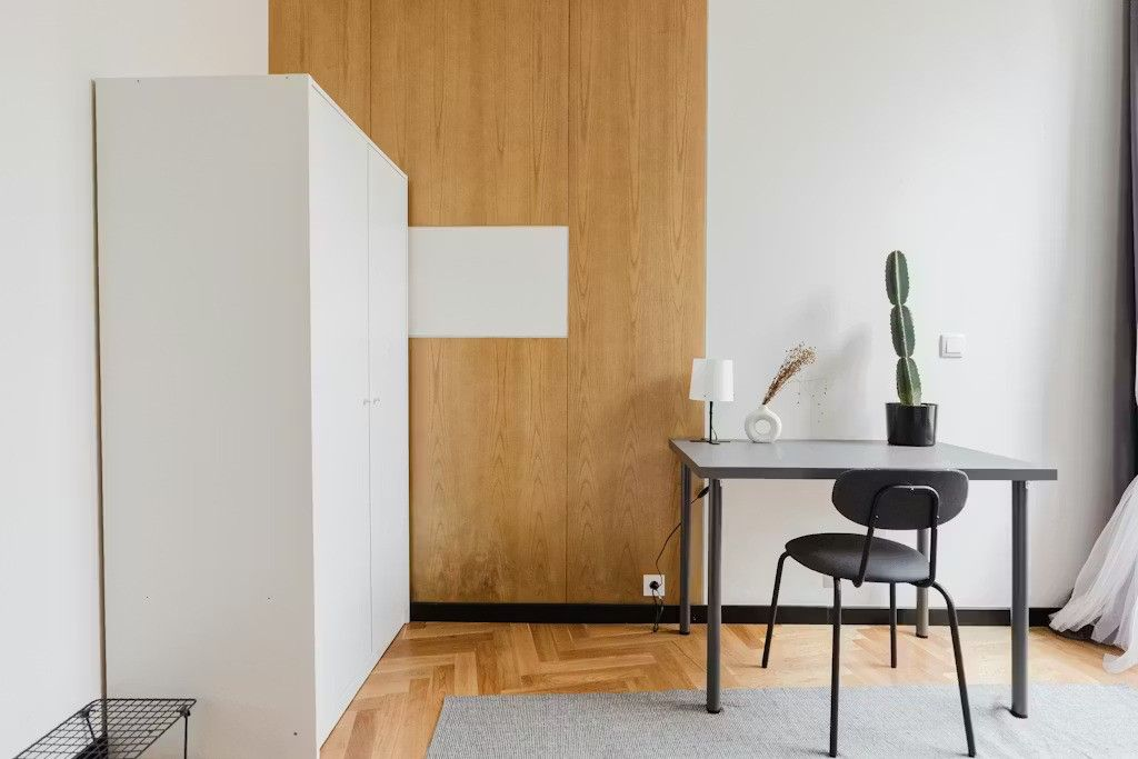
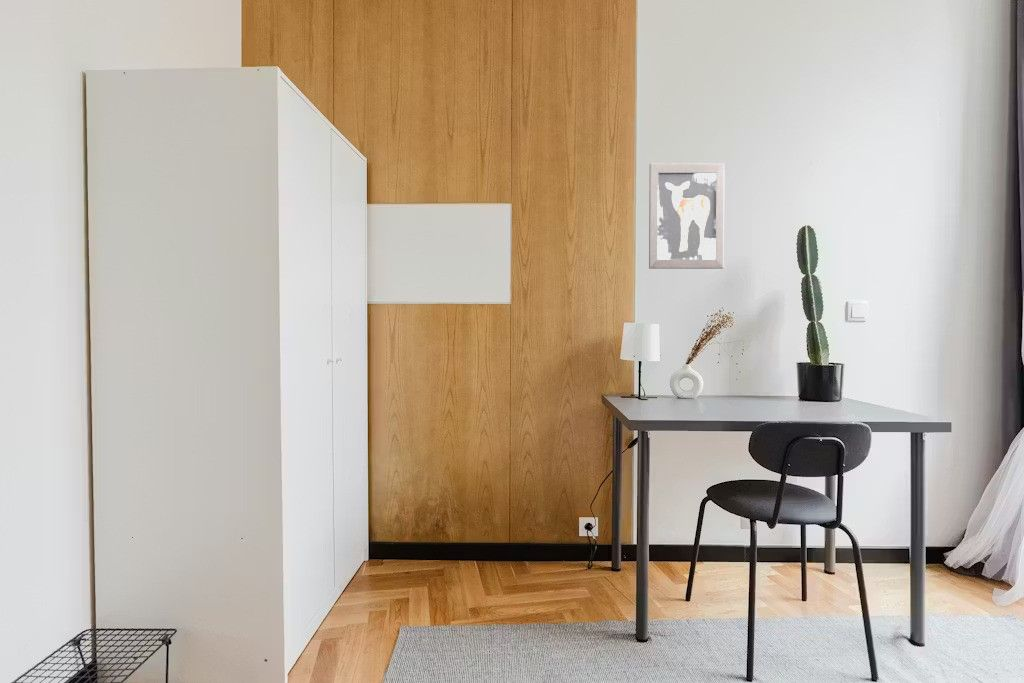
+ wall art (686, 216)
